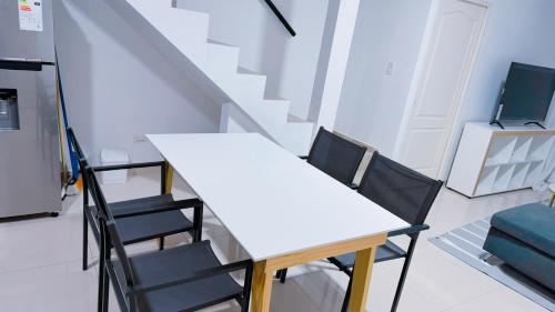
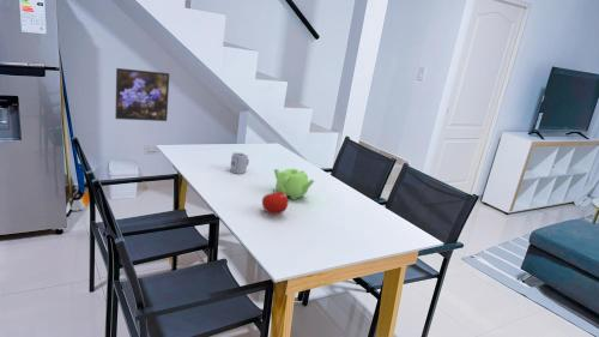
+ cup (240, 162)
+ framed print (143, 95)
+ teapot (294, 181)
+ fruit (274, 201)
